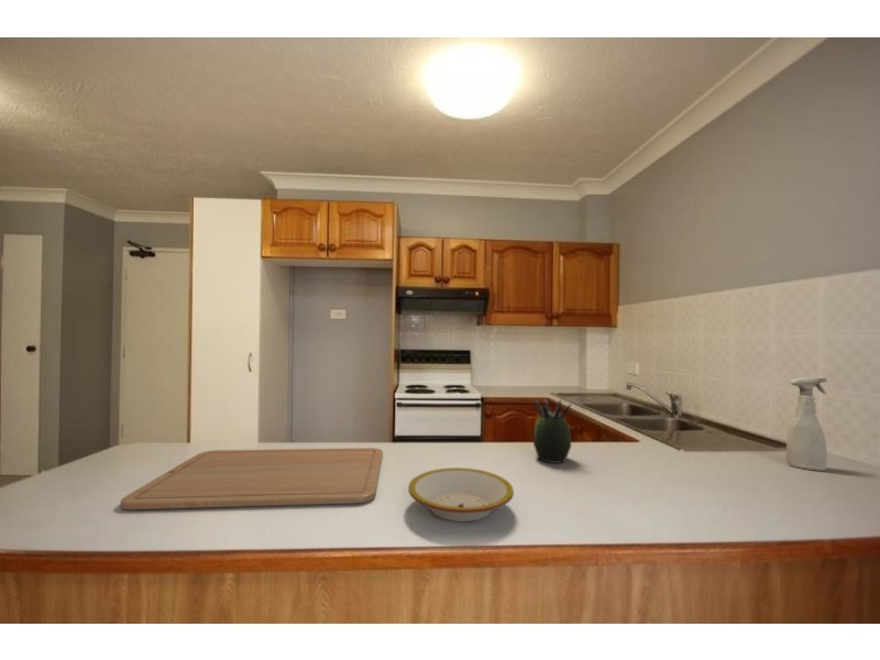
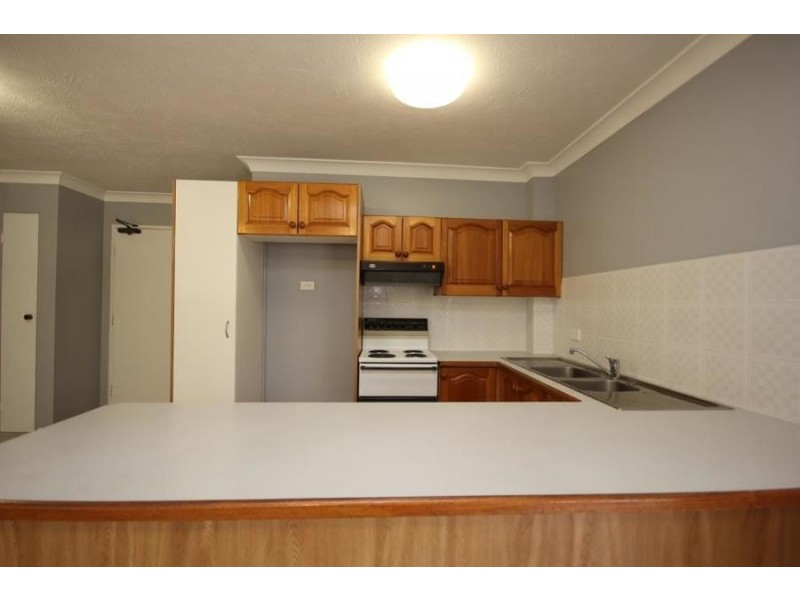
- succulent plant (551, 429)
- bowl (460, 496)
- chopping board (275, 472)
- spray bottle (805, 421)
